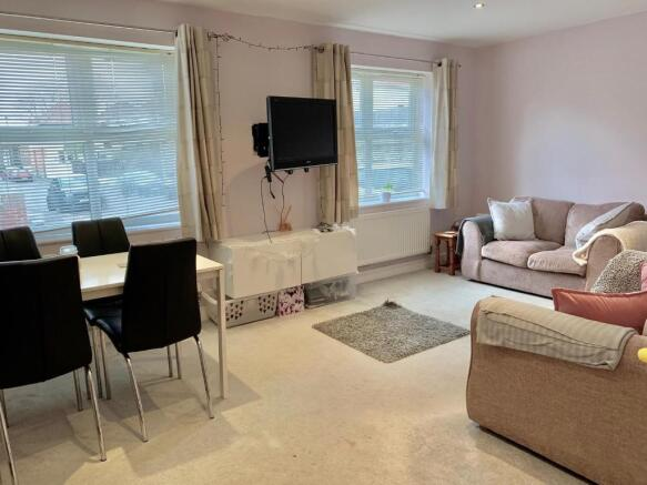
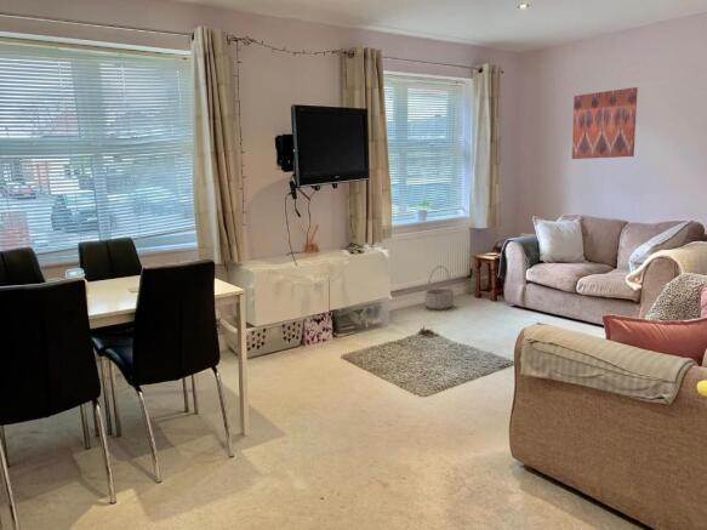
+ wall art (603, 125)
+ basket (439, 289)
